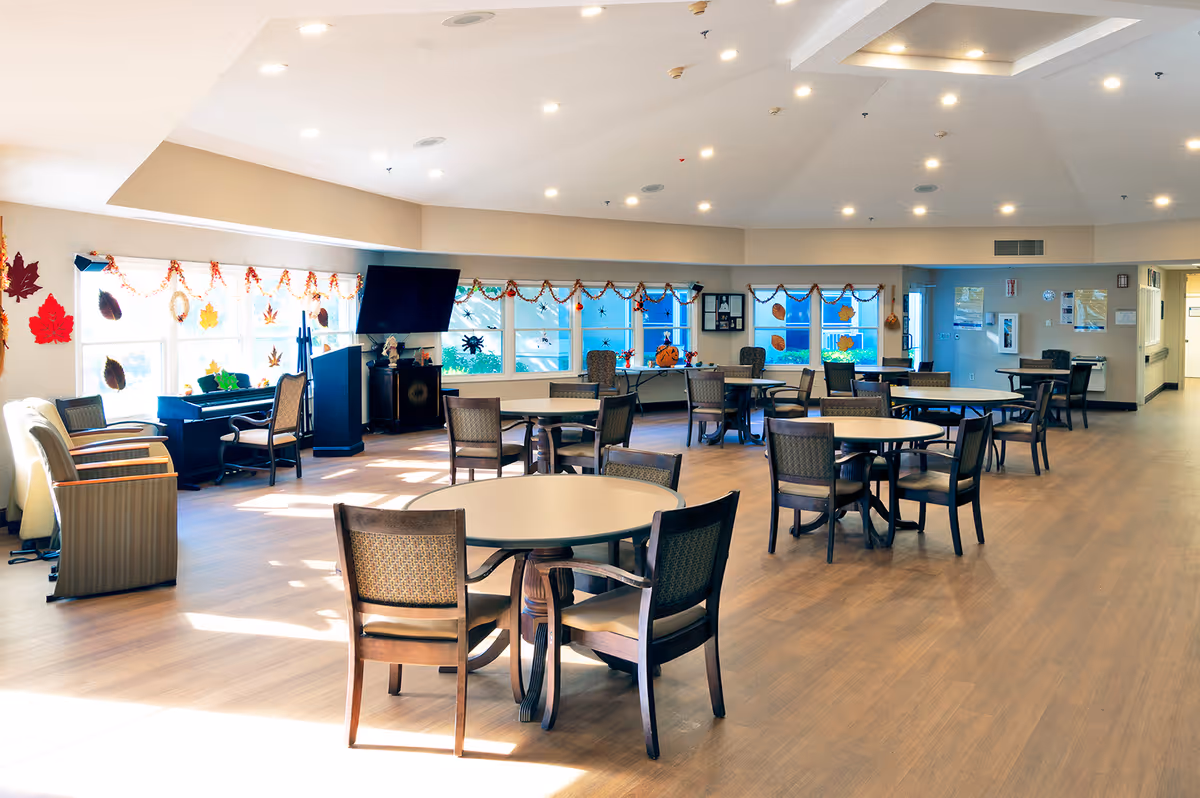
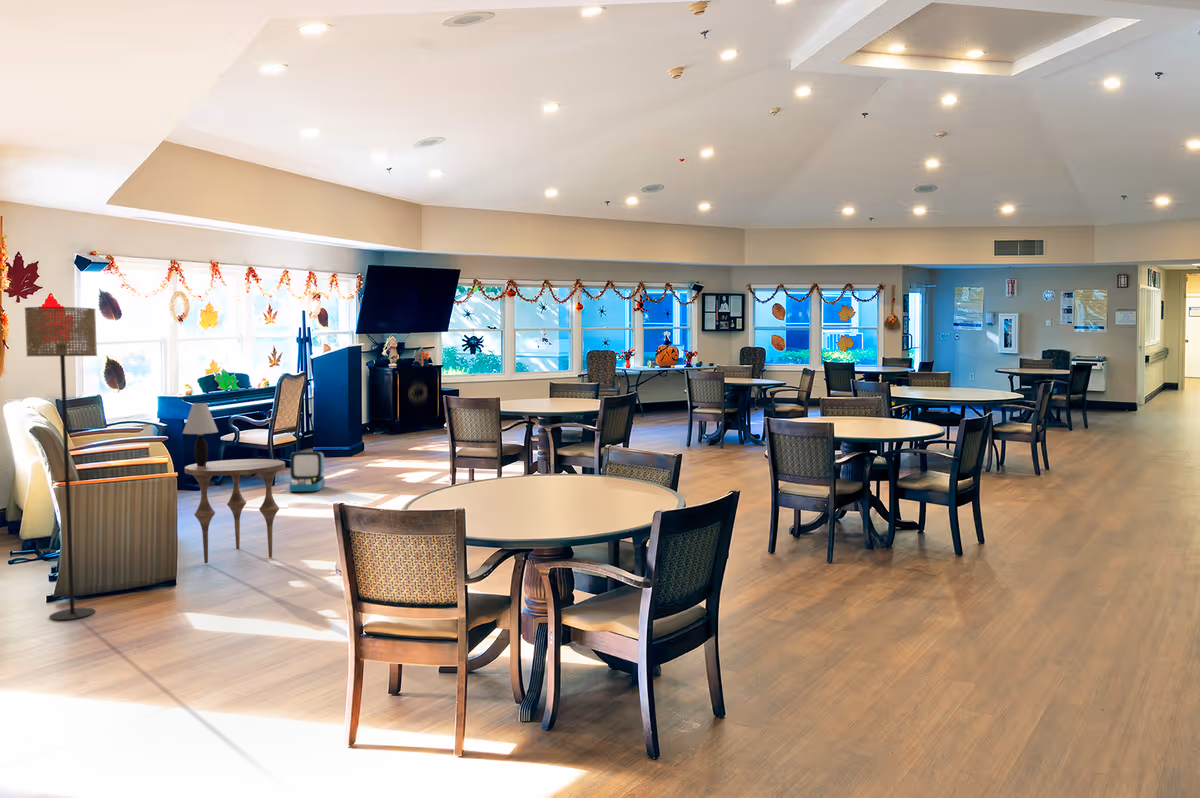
+ floor lamp (66, 462)
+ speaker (307, 470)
+ side table (237, 510)
+ table lamp (200, 434)
